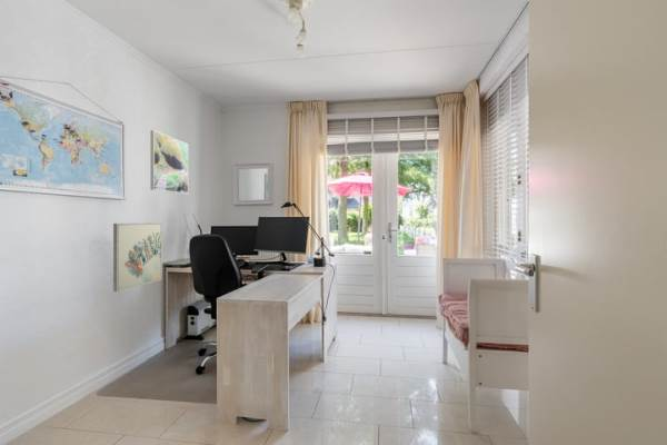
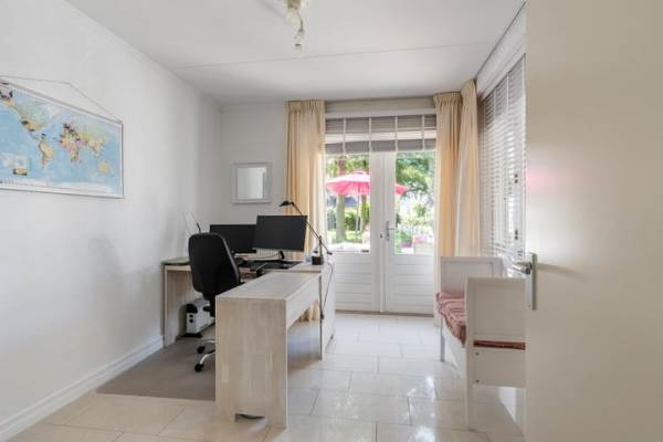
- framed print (170, 165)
- wall art (139, 254)
